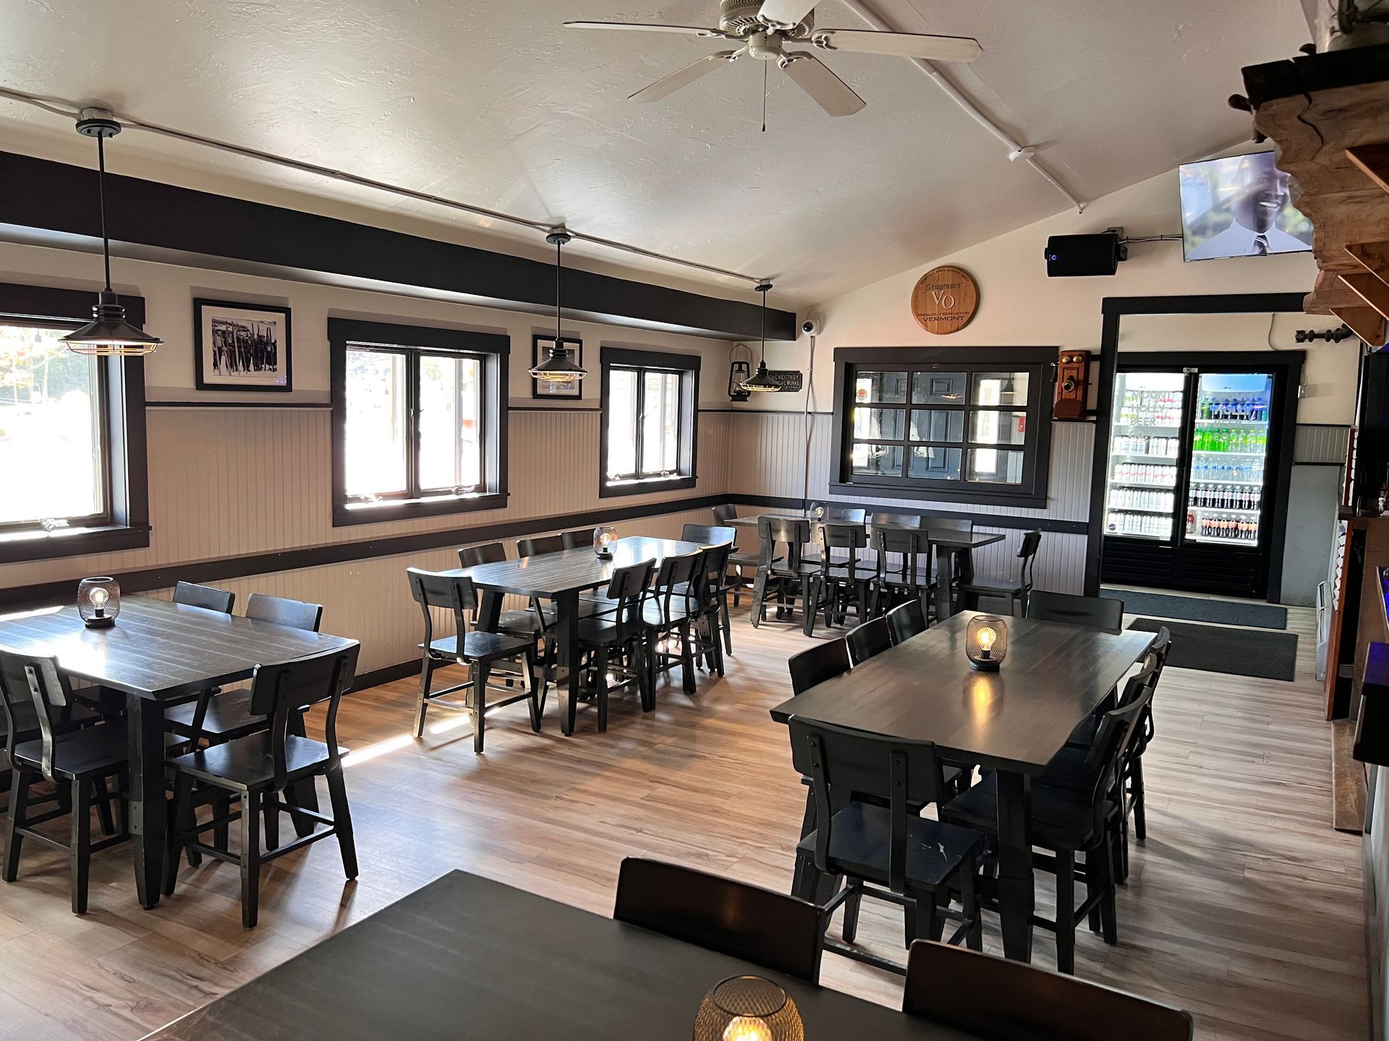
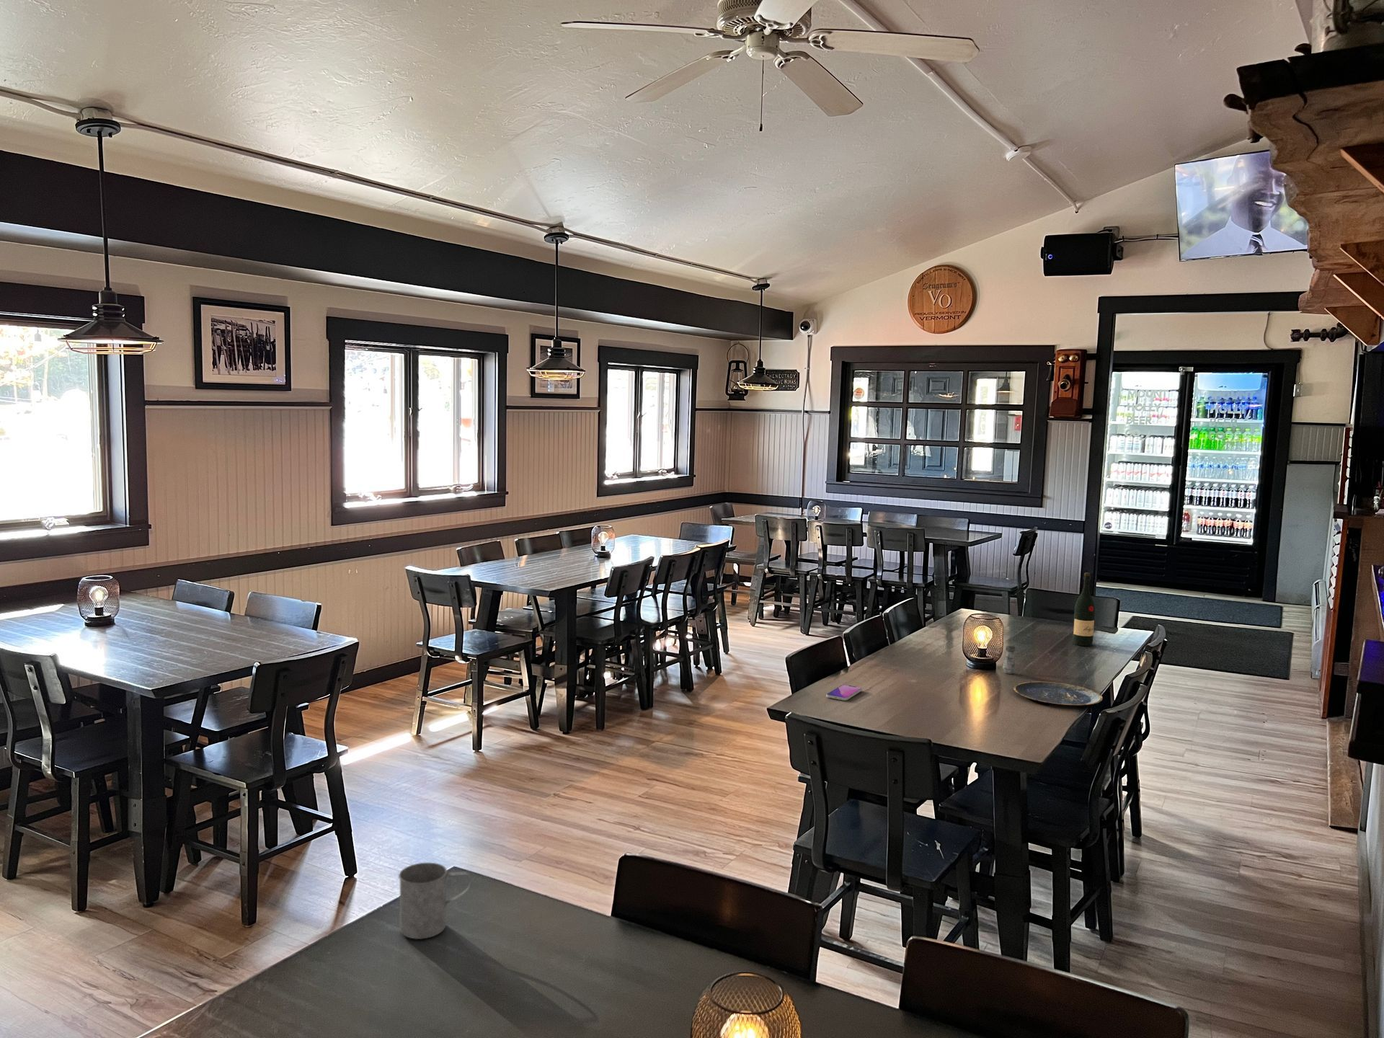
+ plate (1057, 695)
+ wine bottle (1084, 608)
+ salt shaker (1009, 659)
+ smartphone (845, 692)
+ mug (435, 900)
